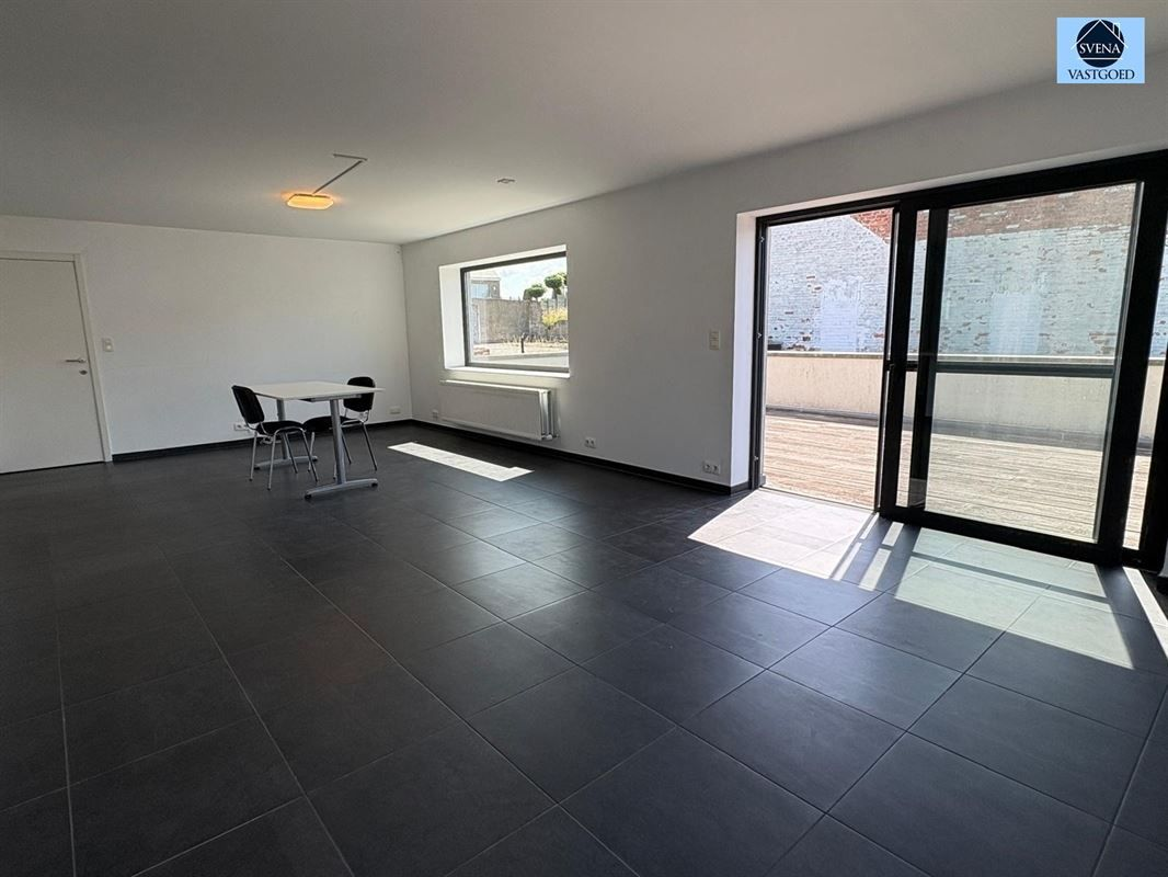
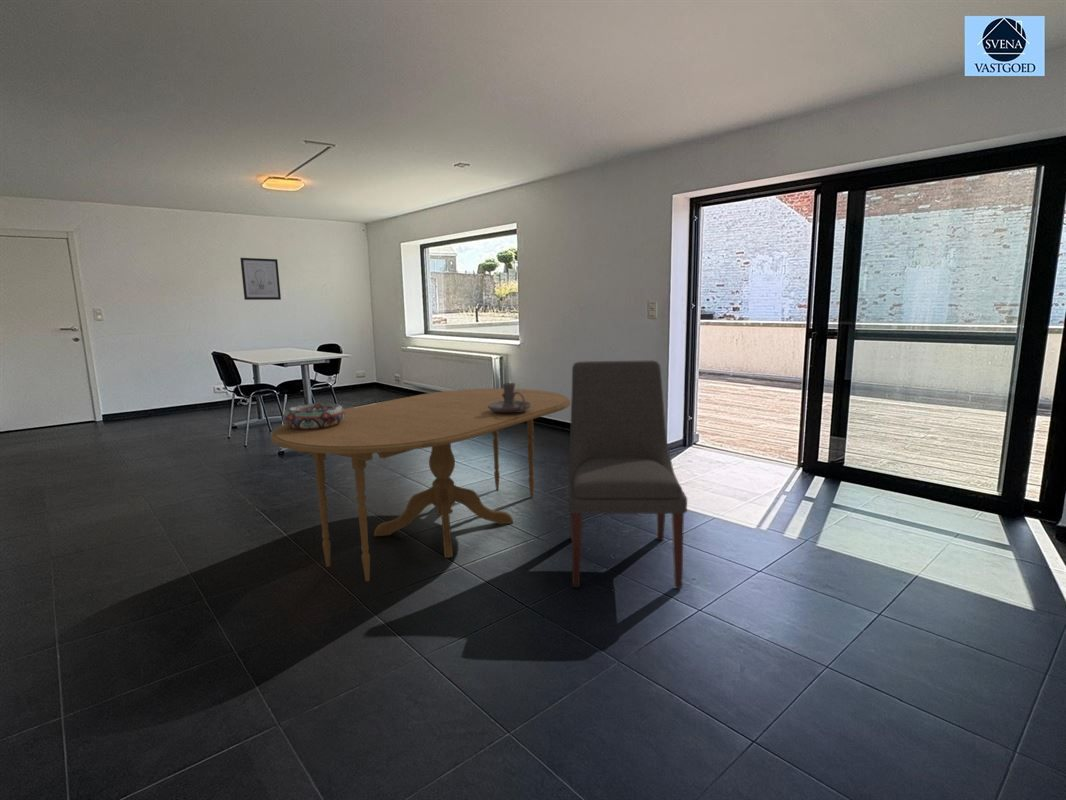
+ decorative bowl (314, 415)
+ chair (620, 464)
+ candle holder (511, 398)
+ dining table (442, 470)
+ wall art (261, 279)
